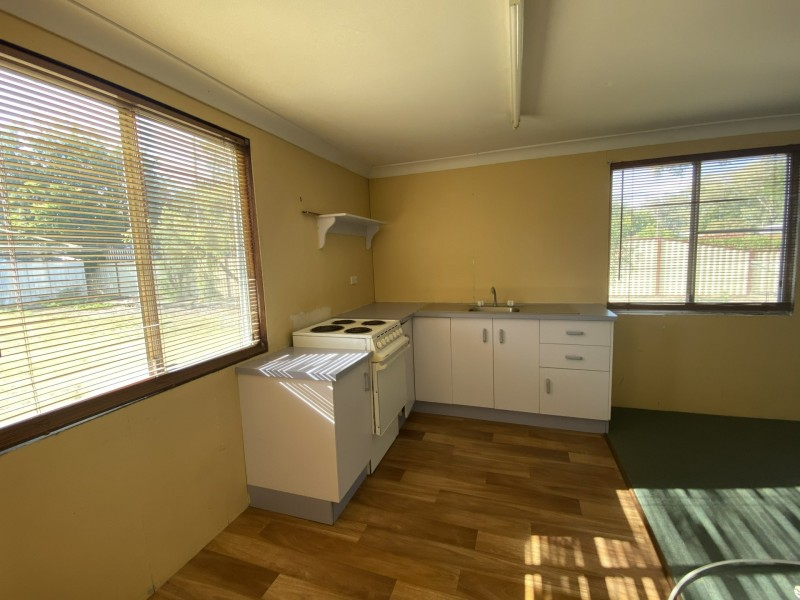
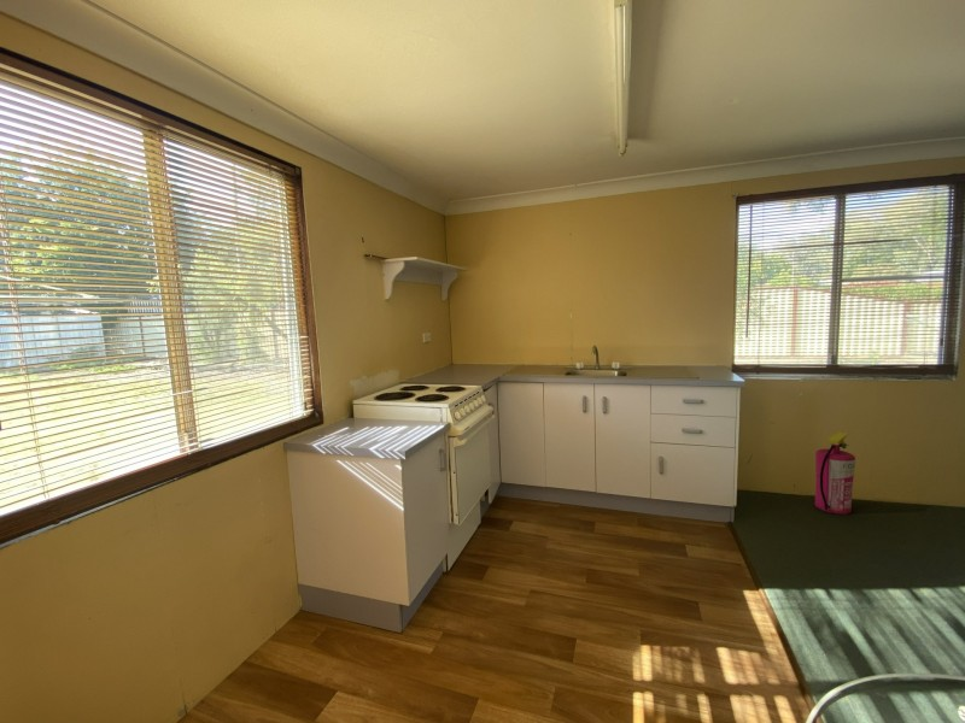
+ fire extinguisher (832, 471)
